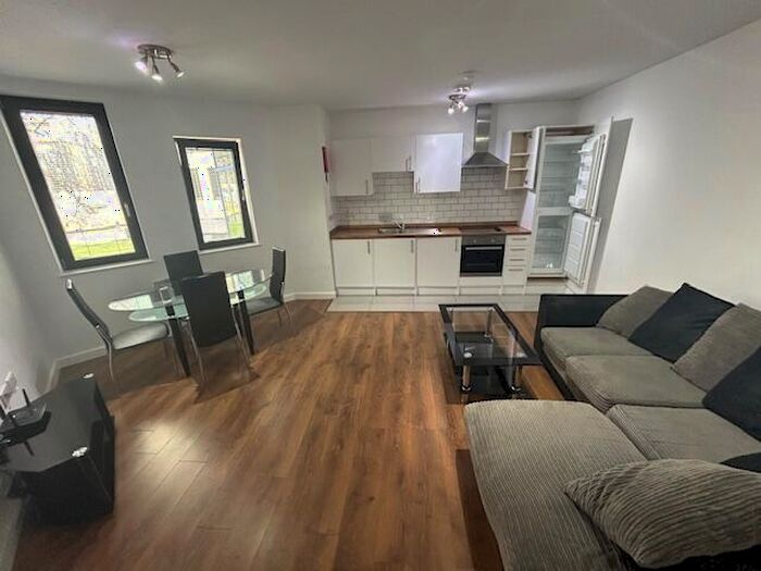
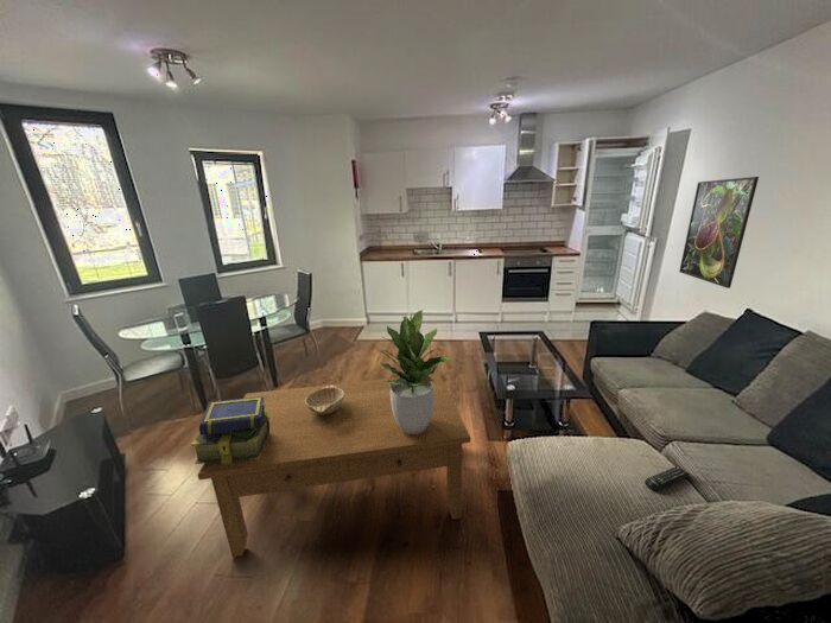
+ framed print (712, 231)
+ coffee table (348, 452)
+ remote control (667, 477)
+ stack of books (235, 426)
+ decorative bowl (325, 401)
+ potted plant (411, 370)
